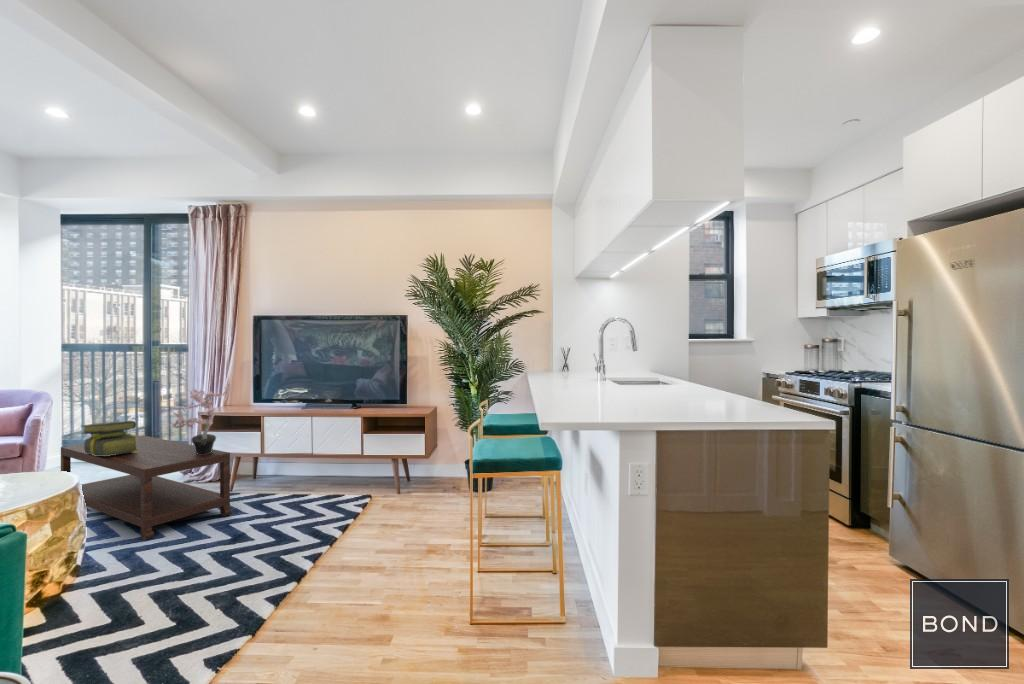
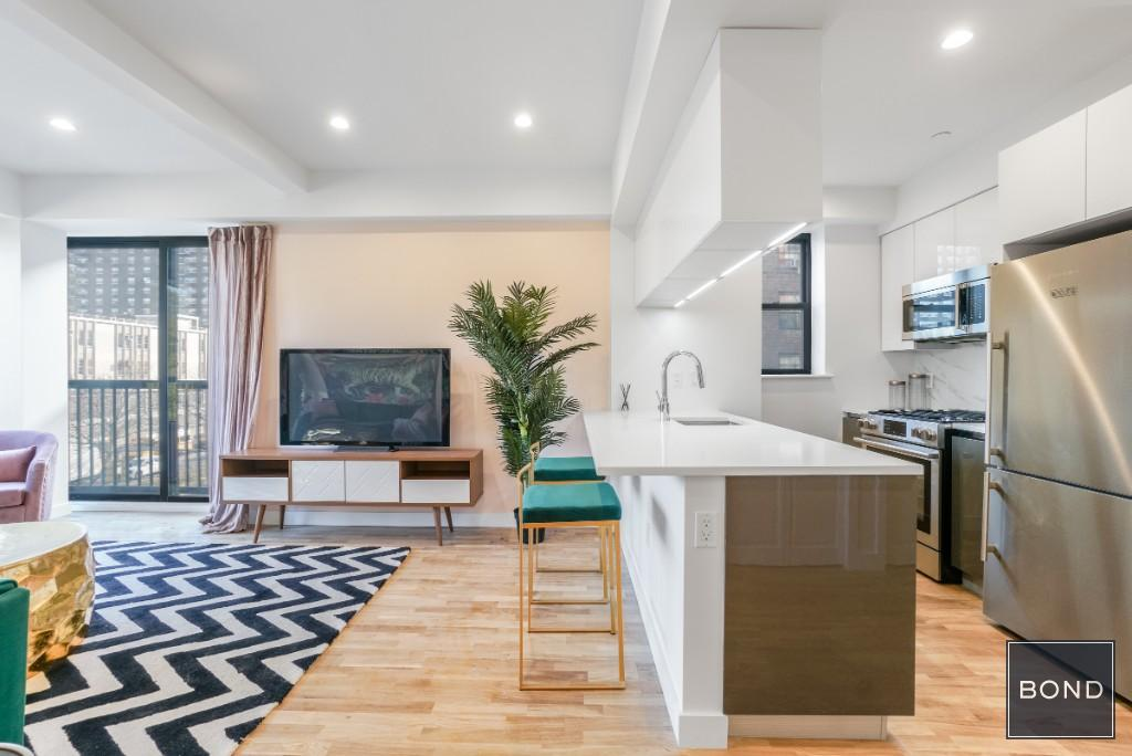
- stack of books (109, 437)
- potted plant (196, 418)
- coffee table (143, 480)
